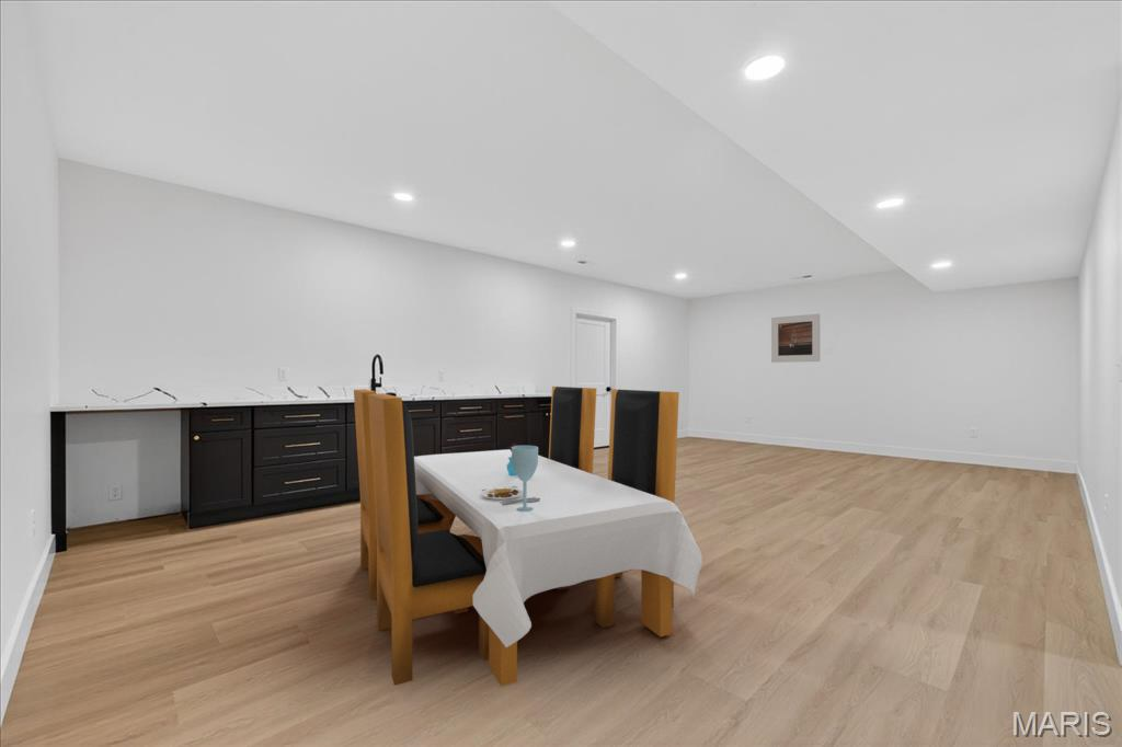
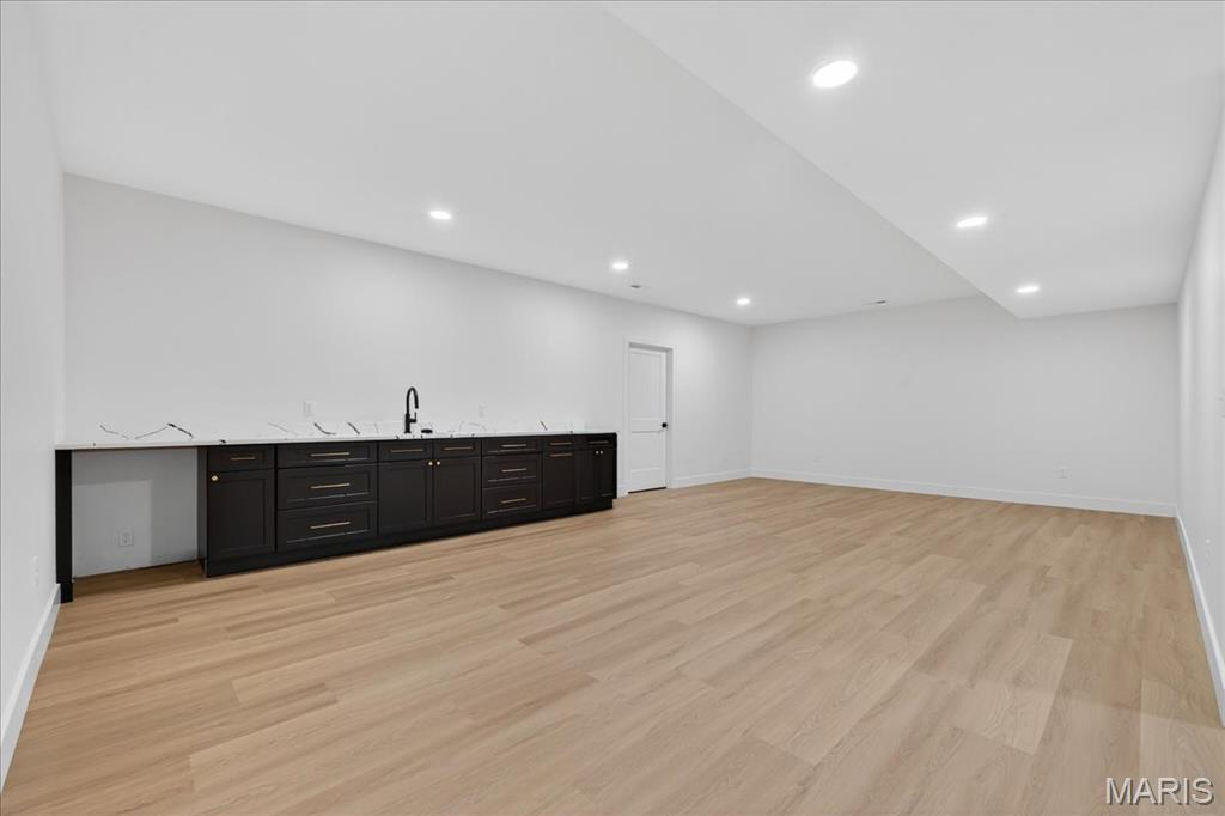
- dining set (499, 486)
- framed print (794, 338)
